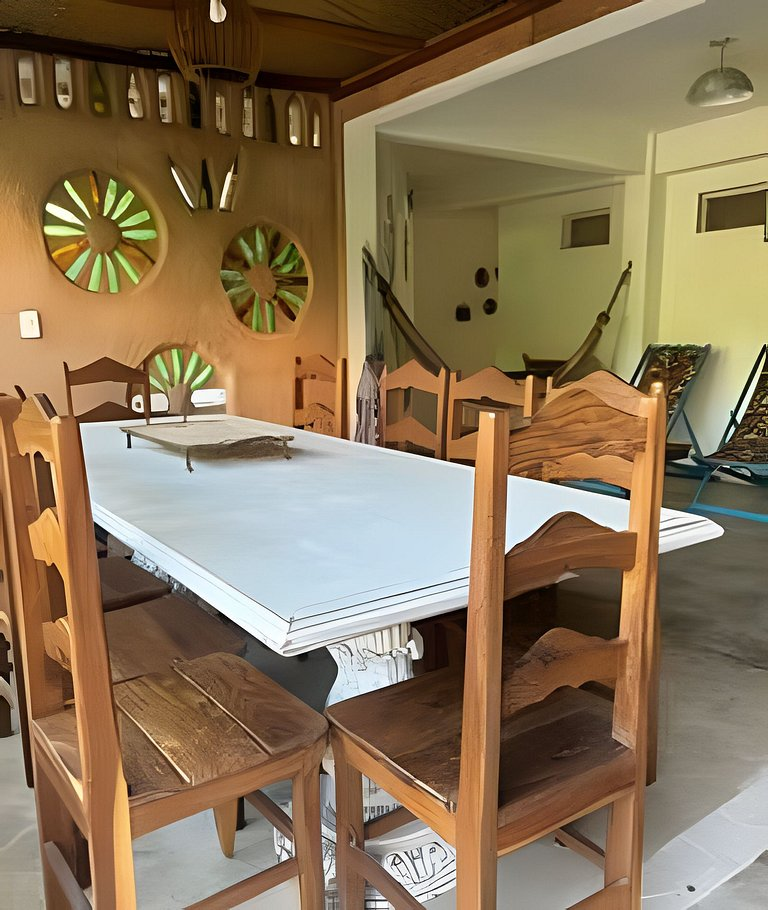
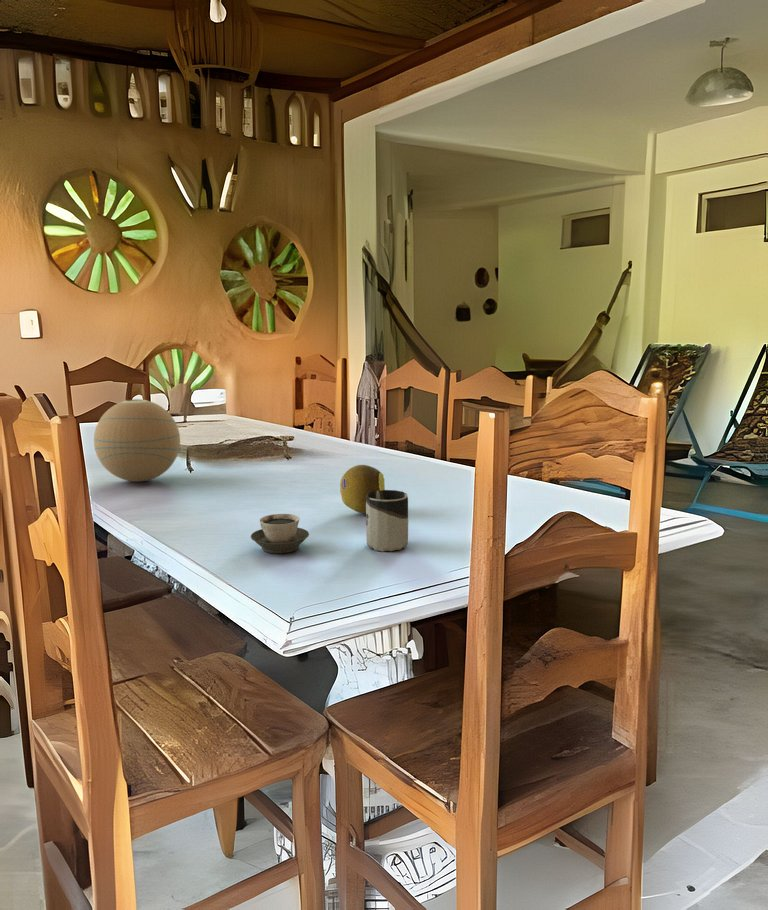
+ decorative orb (137, 440)
+ cup (385, 518)
+ fruit (363, 488)
+ cup (279, 533)
